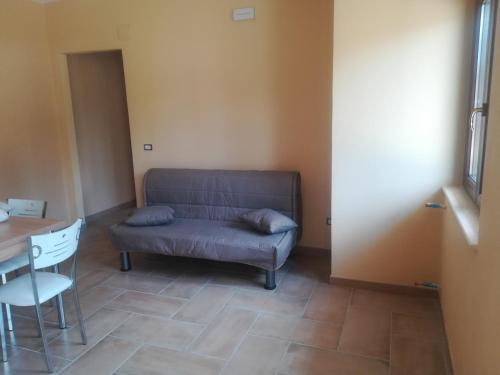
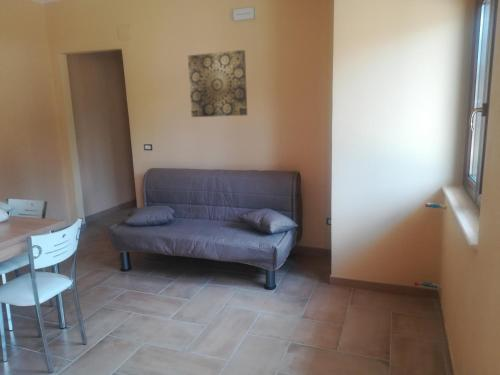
+ wall art (217, 85)
